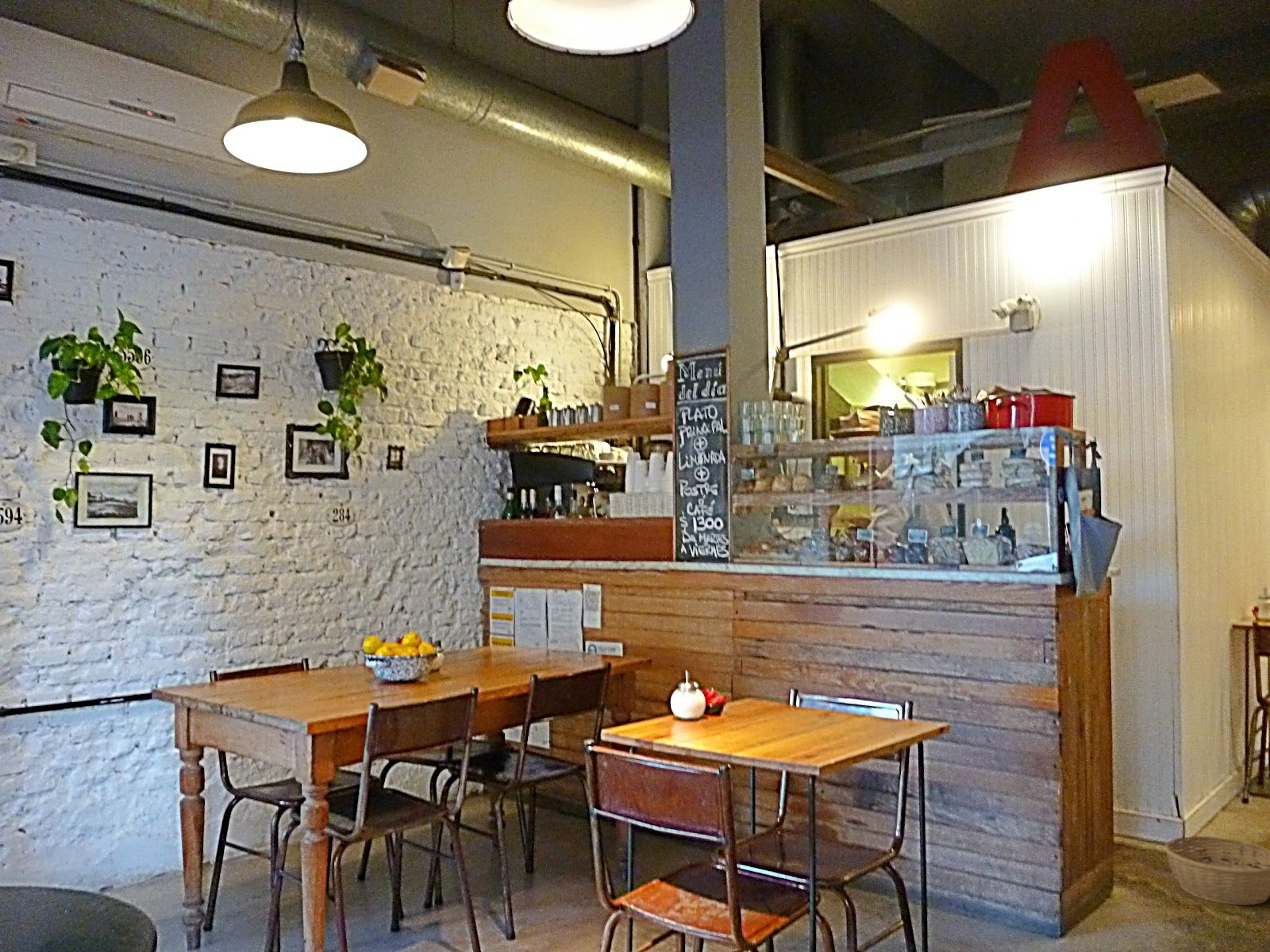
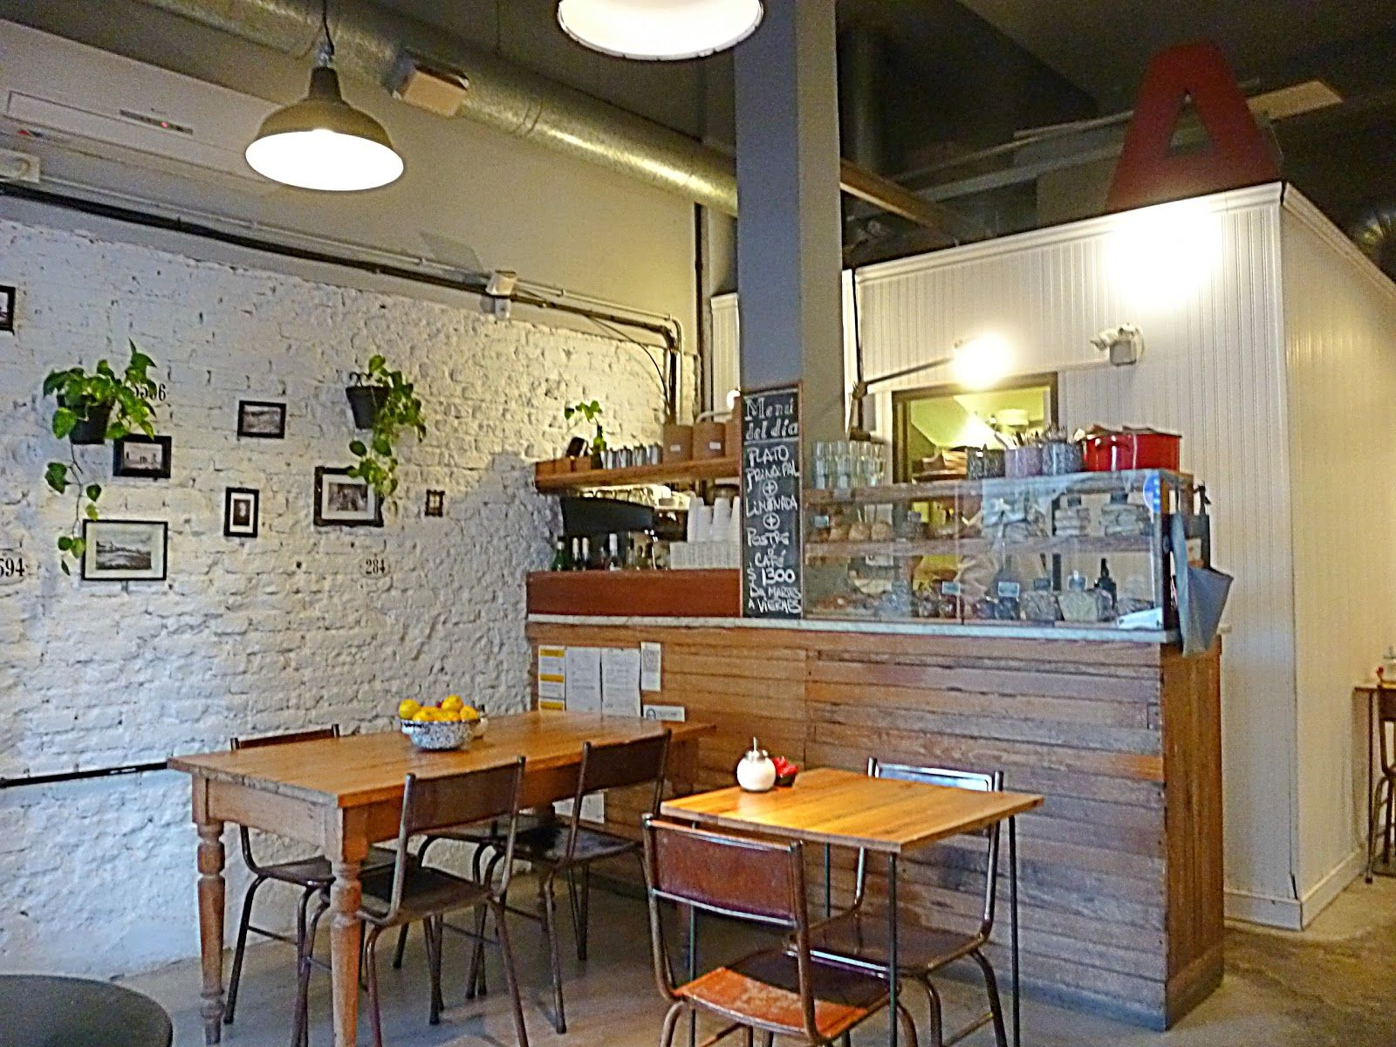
- basket (1222, 871)
